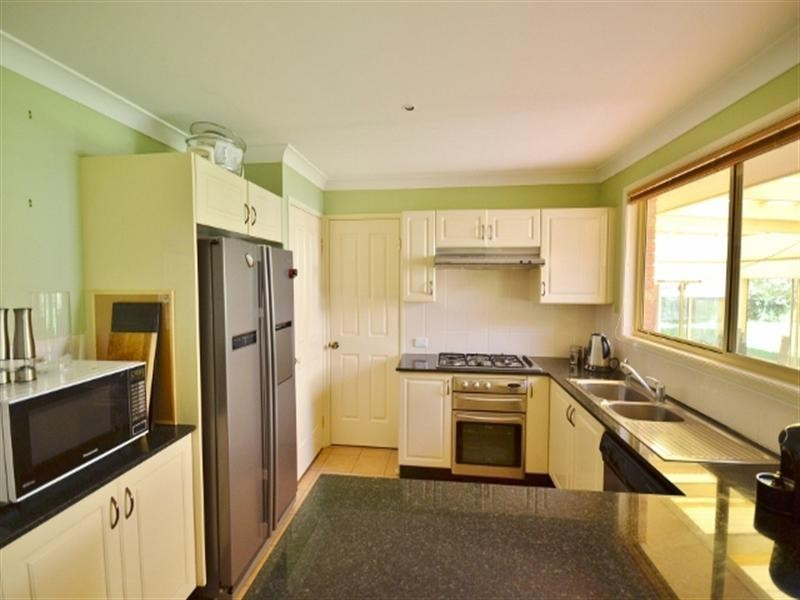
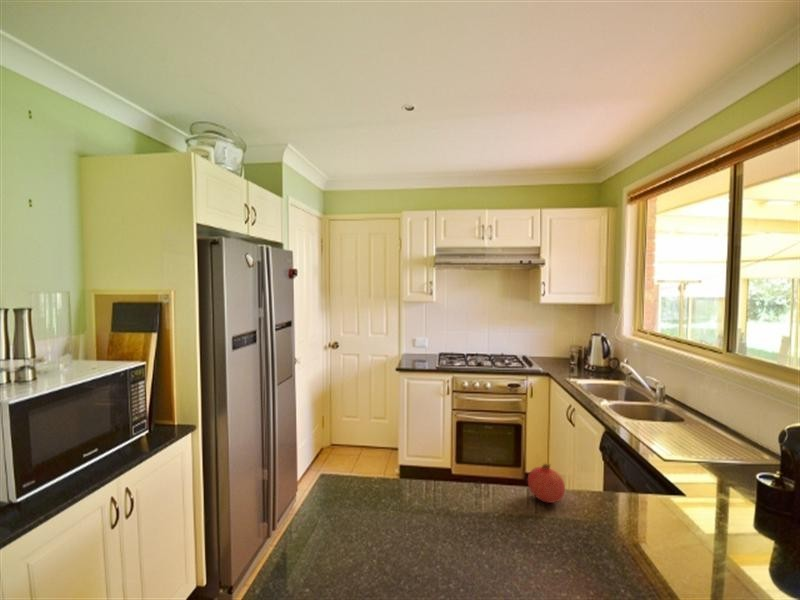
+ fruit (545, 481)
